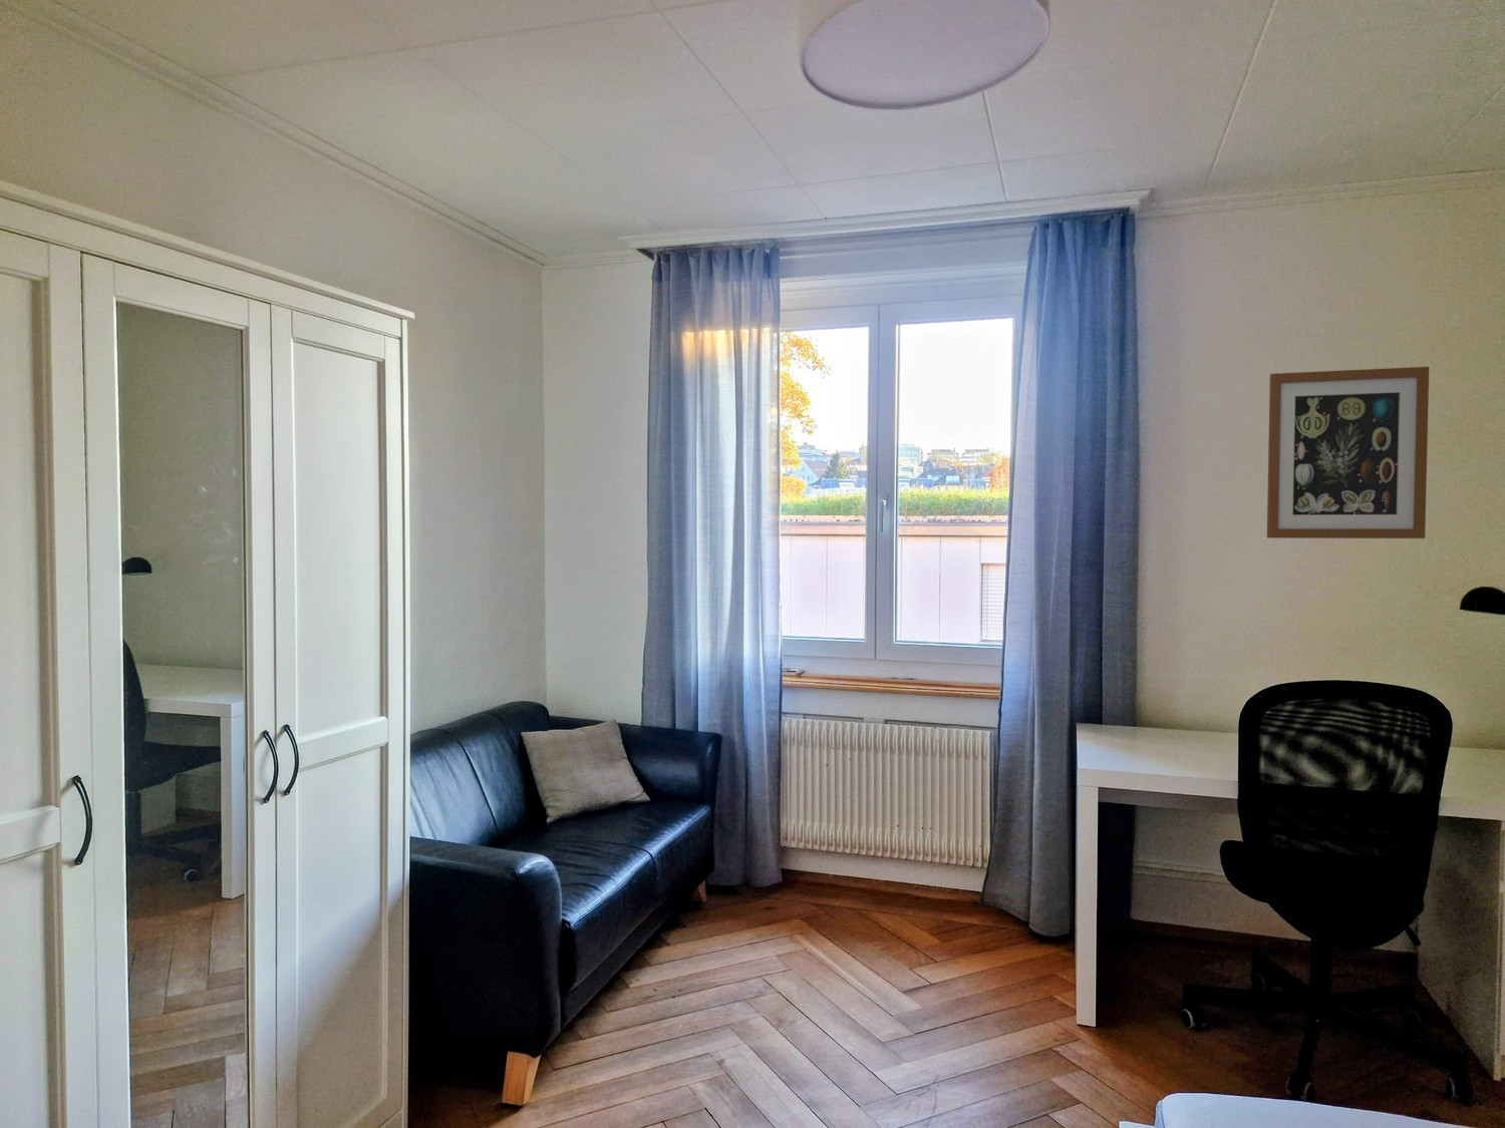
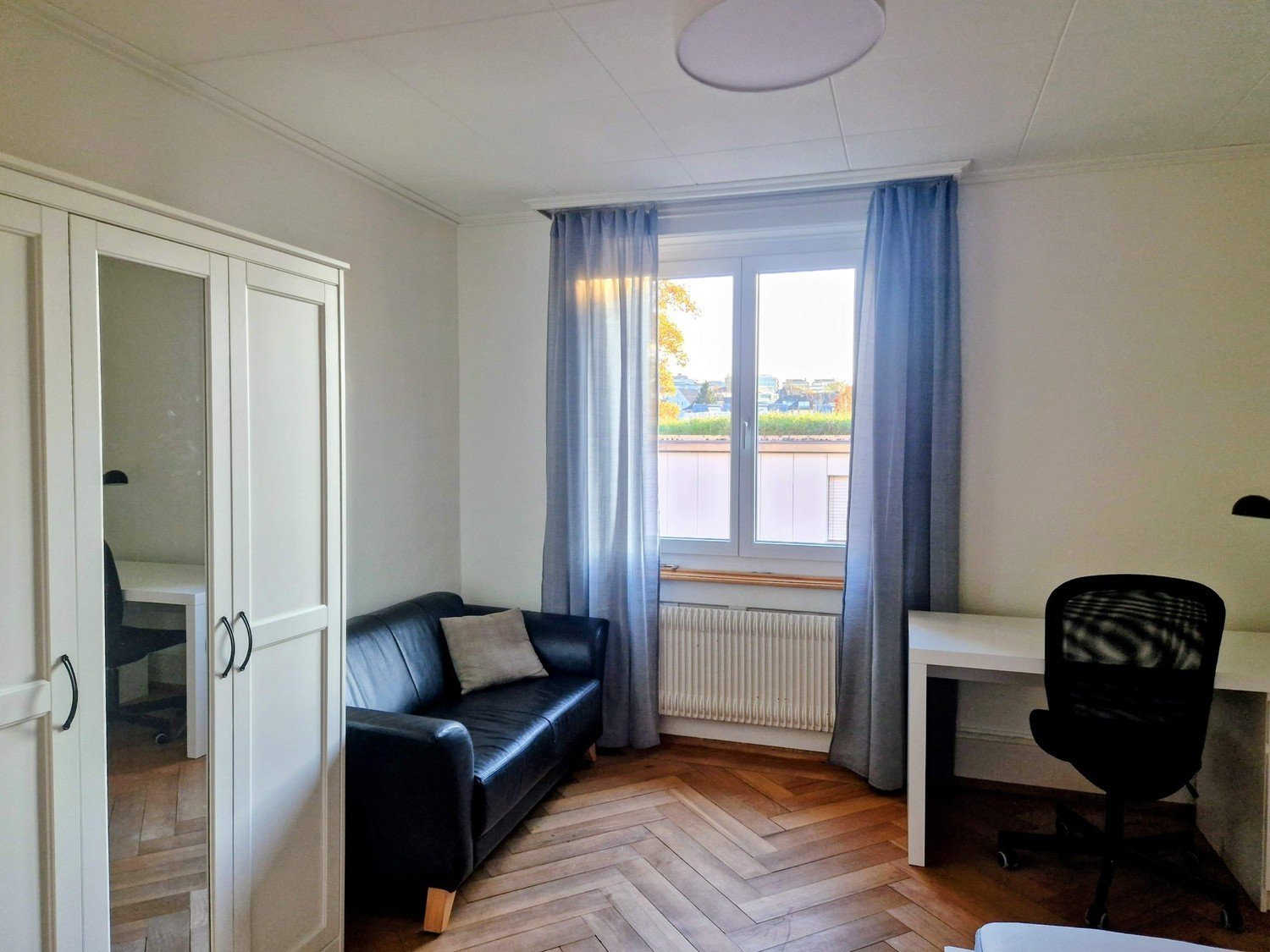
- wall art (1345, 454)
